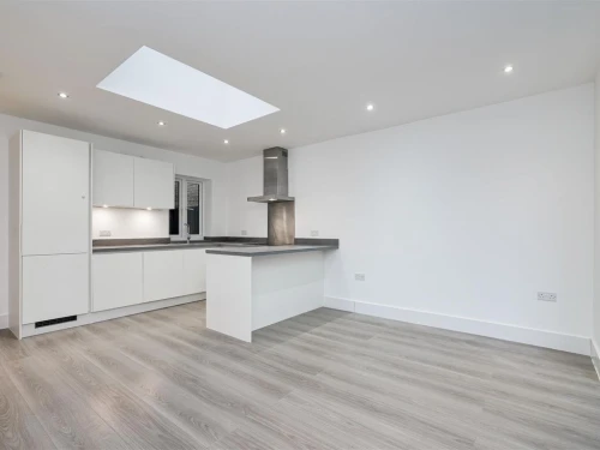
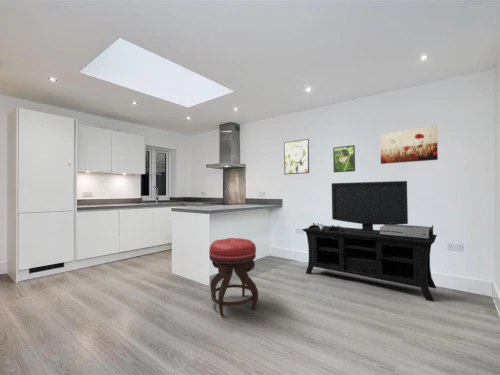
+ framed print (343, 159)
+ stool (232, 272)
+ wall art (407, 146)
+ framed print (296, 157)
+ media console (363, 231)
